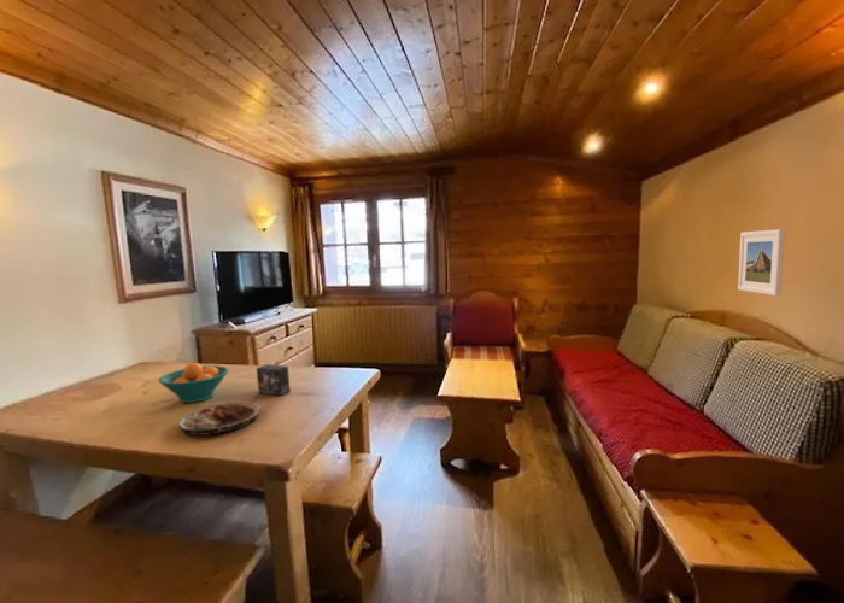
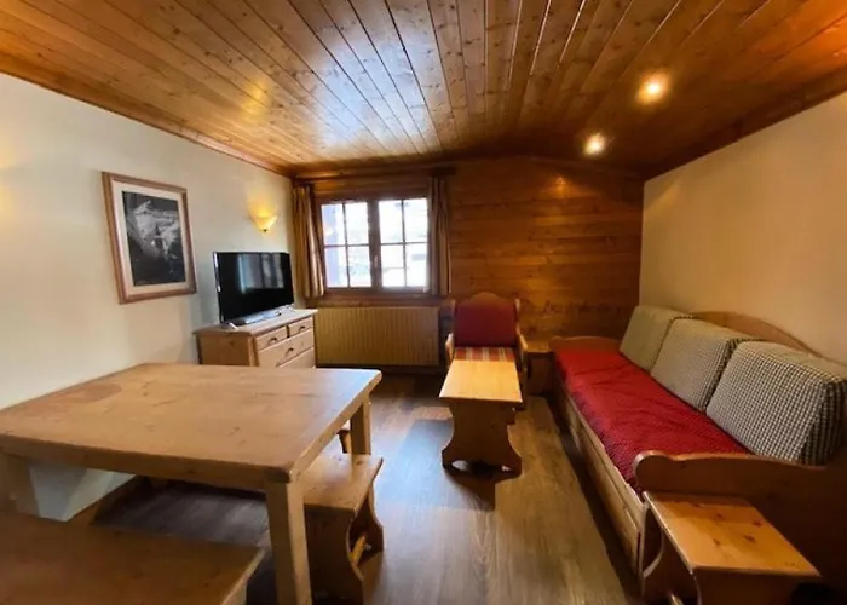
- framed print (758, 262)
- fruit bowl (195, 380)
- small box (272, 379)
- plate (219, 415)
